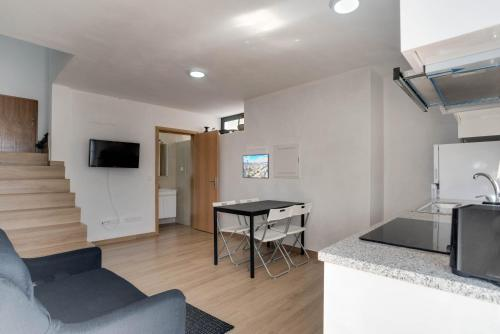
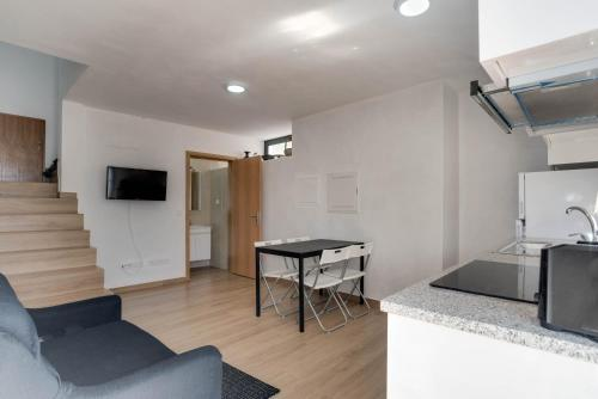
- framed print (255, 166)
